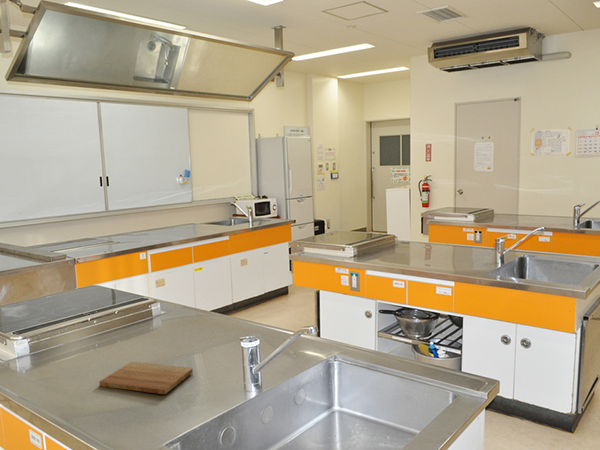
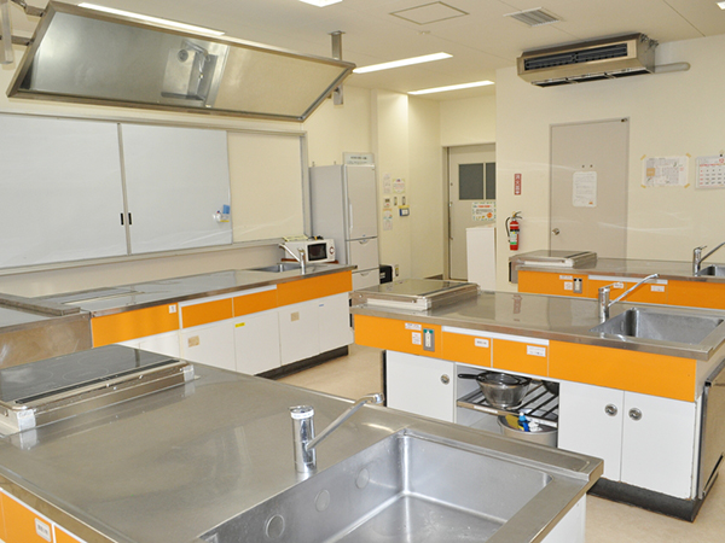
- cutting board (147, 376)
